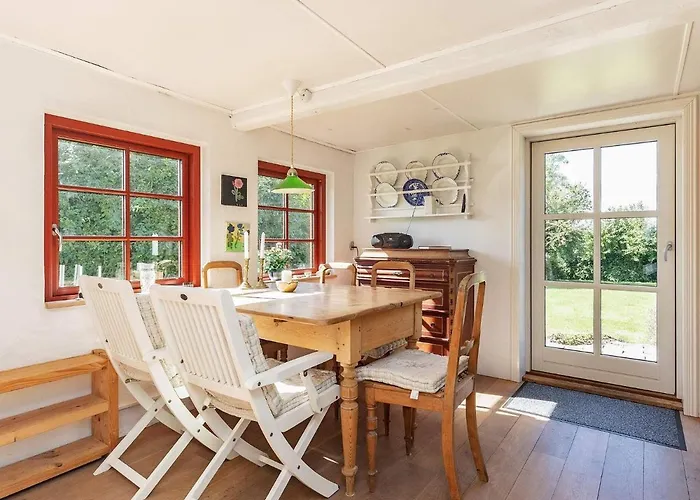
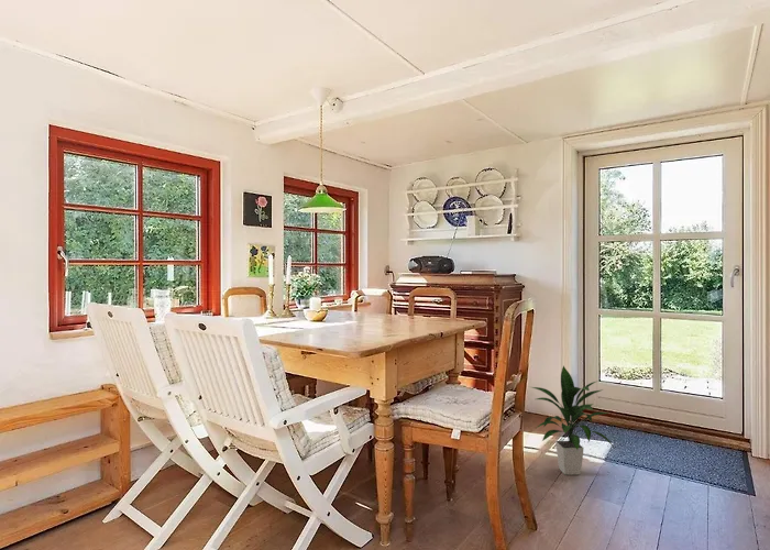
+ indoor plant (573, 420)
